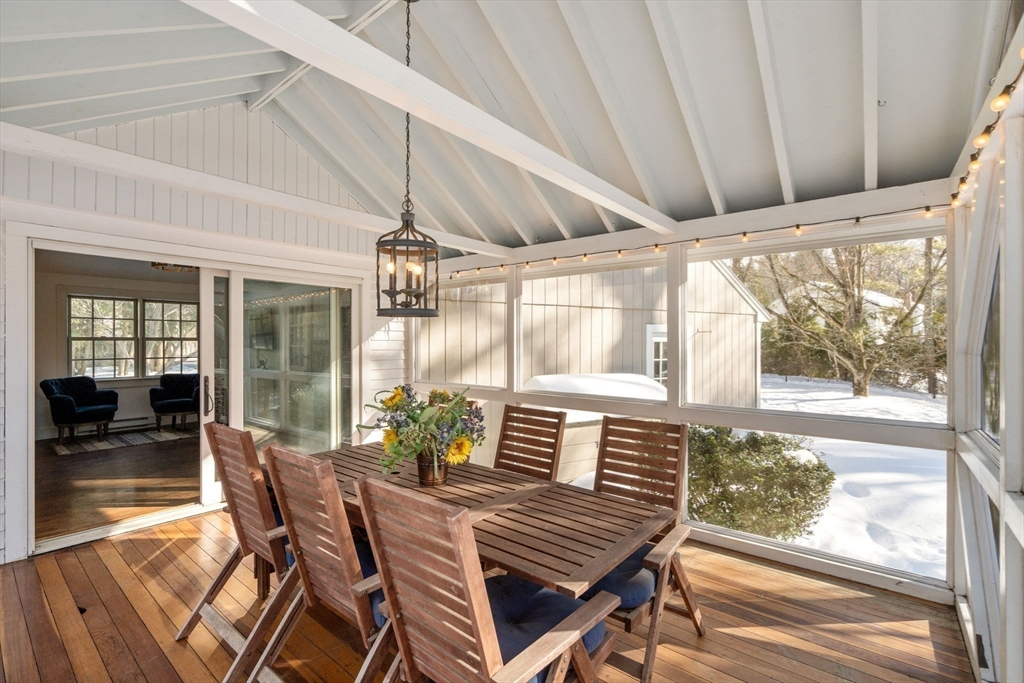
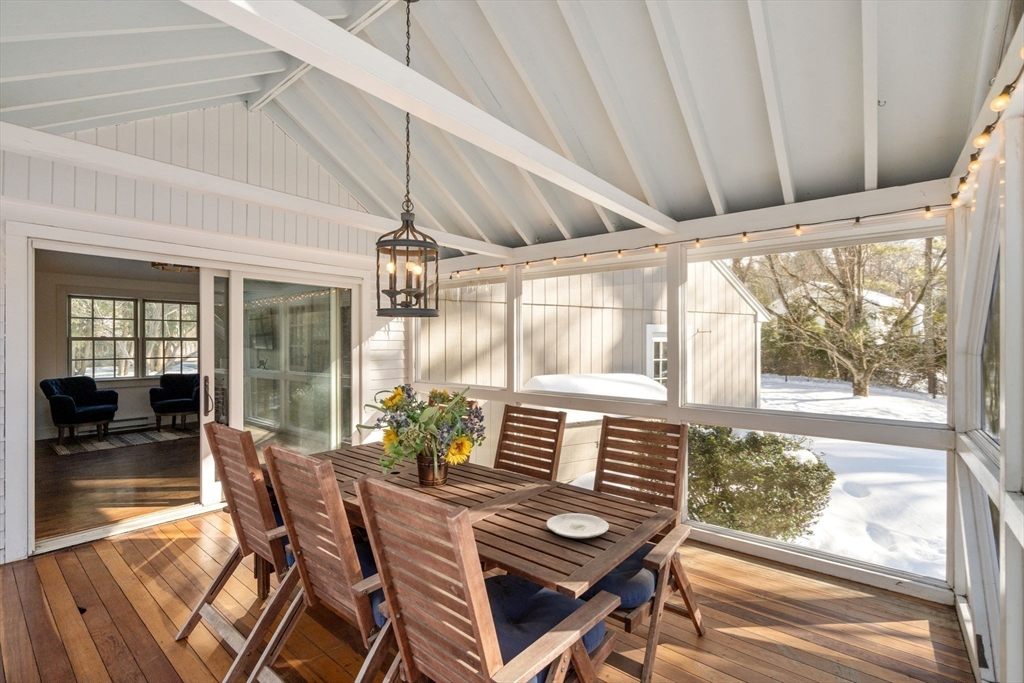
+ plate (577, 526)
